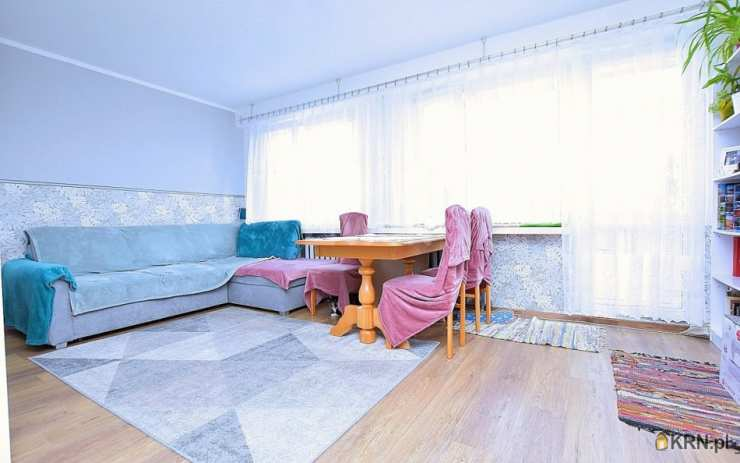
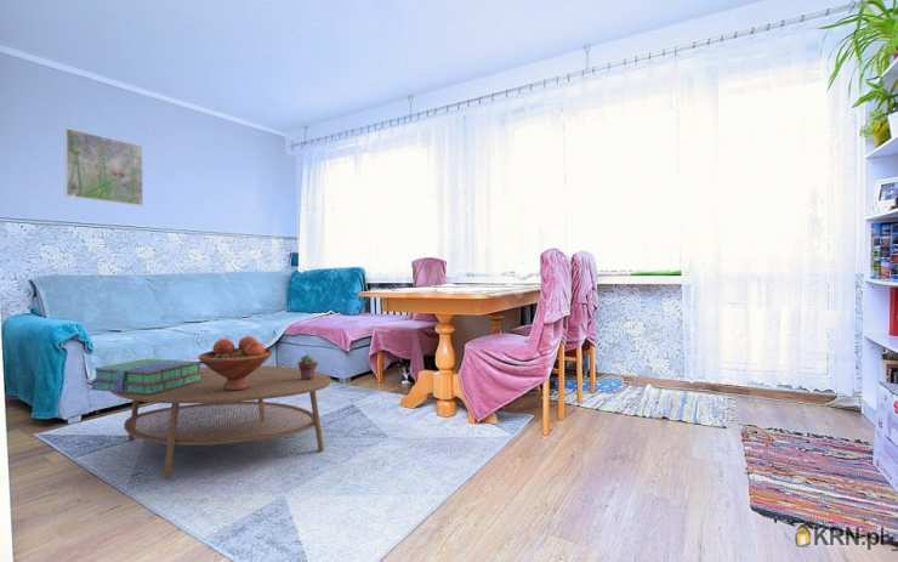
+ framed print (106, 169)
+ coffee table (221, 413)
+ stack of books (148, 374)
+ potted succulent (307, 365)
+ fruit bowl (237, 363)
